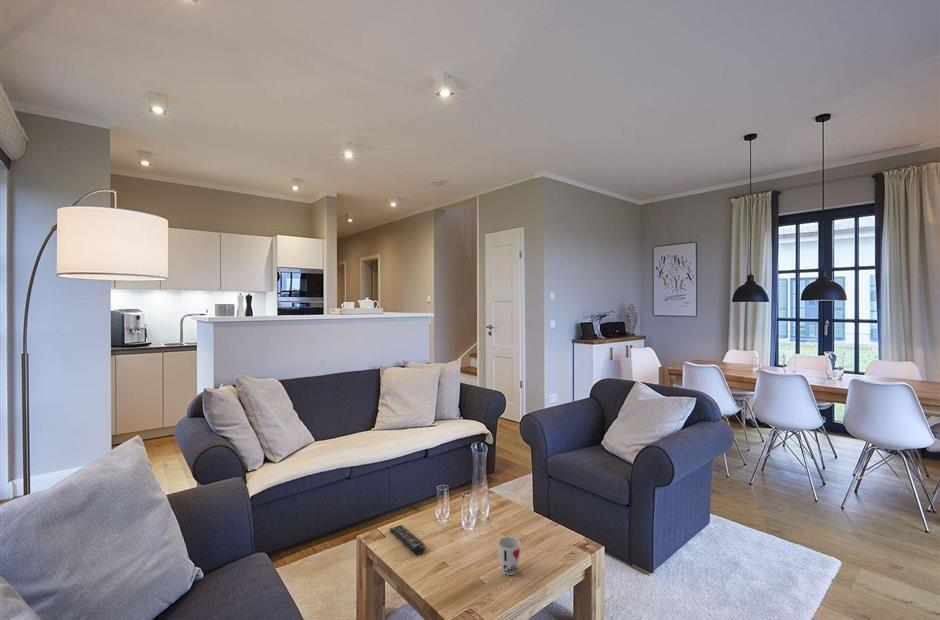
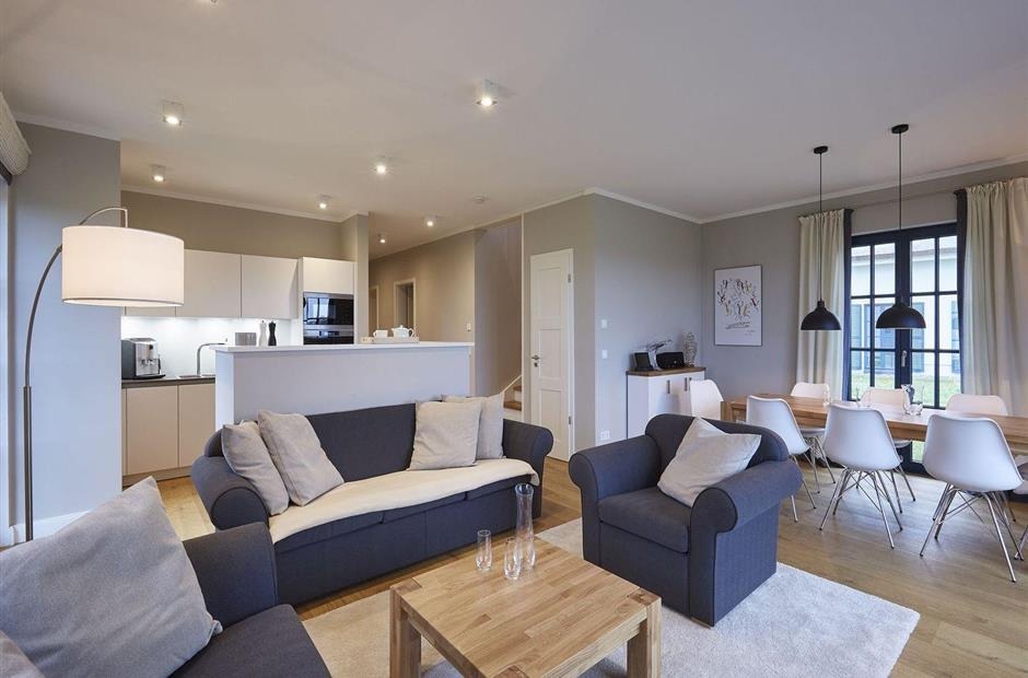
- remote control (406, 538)
- cup (509, 556)
